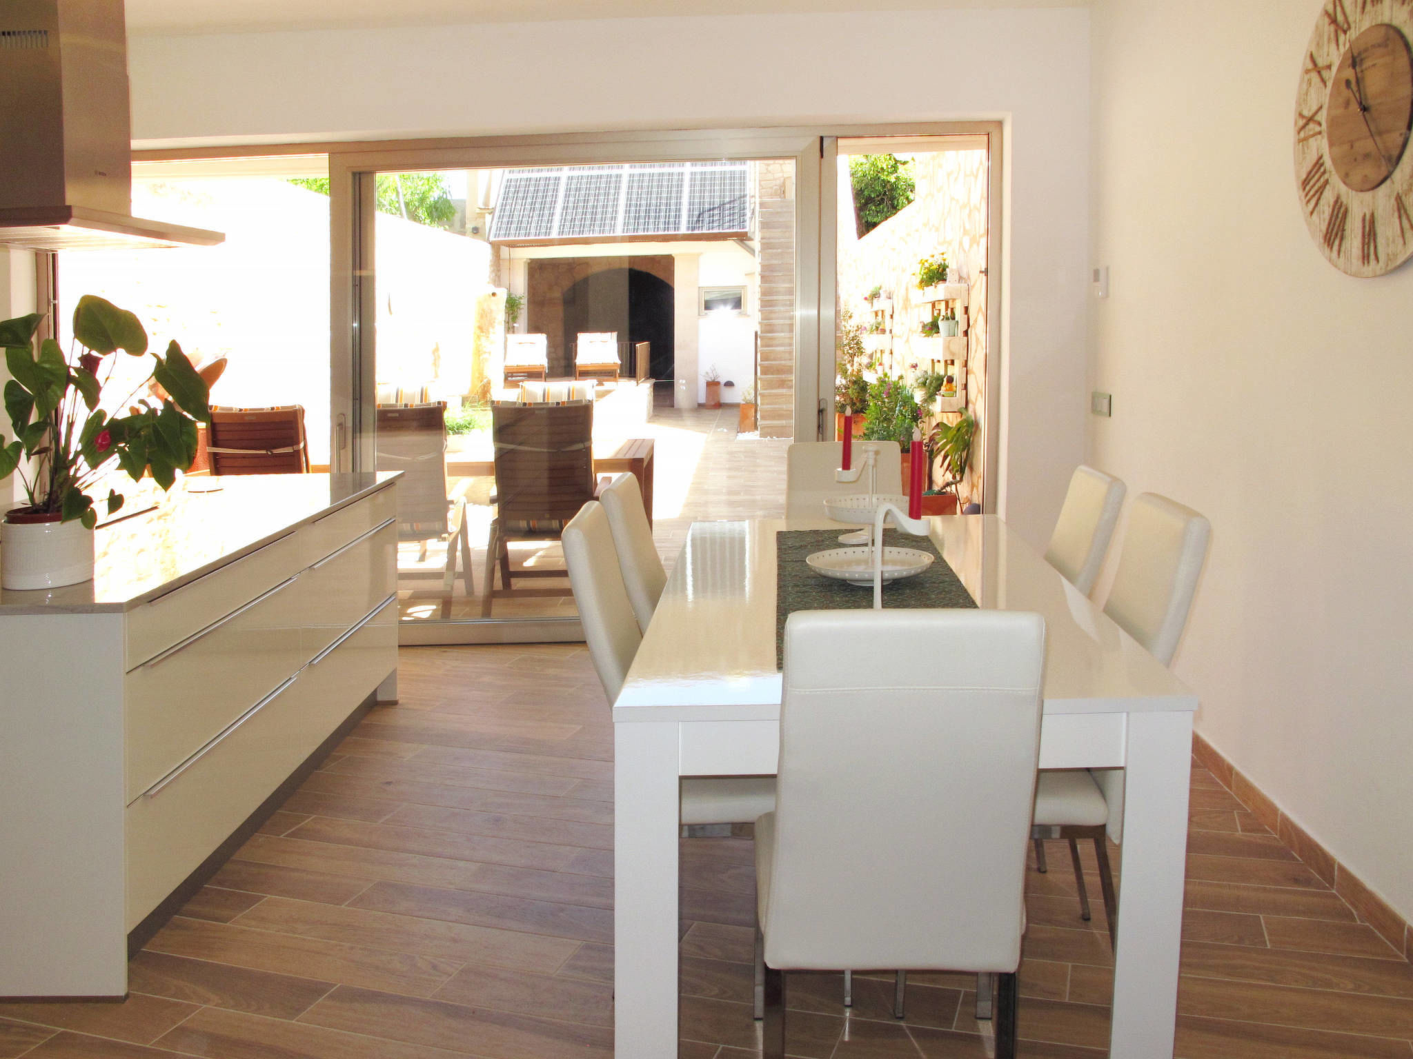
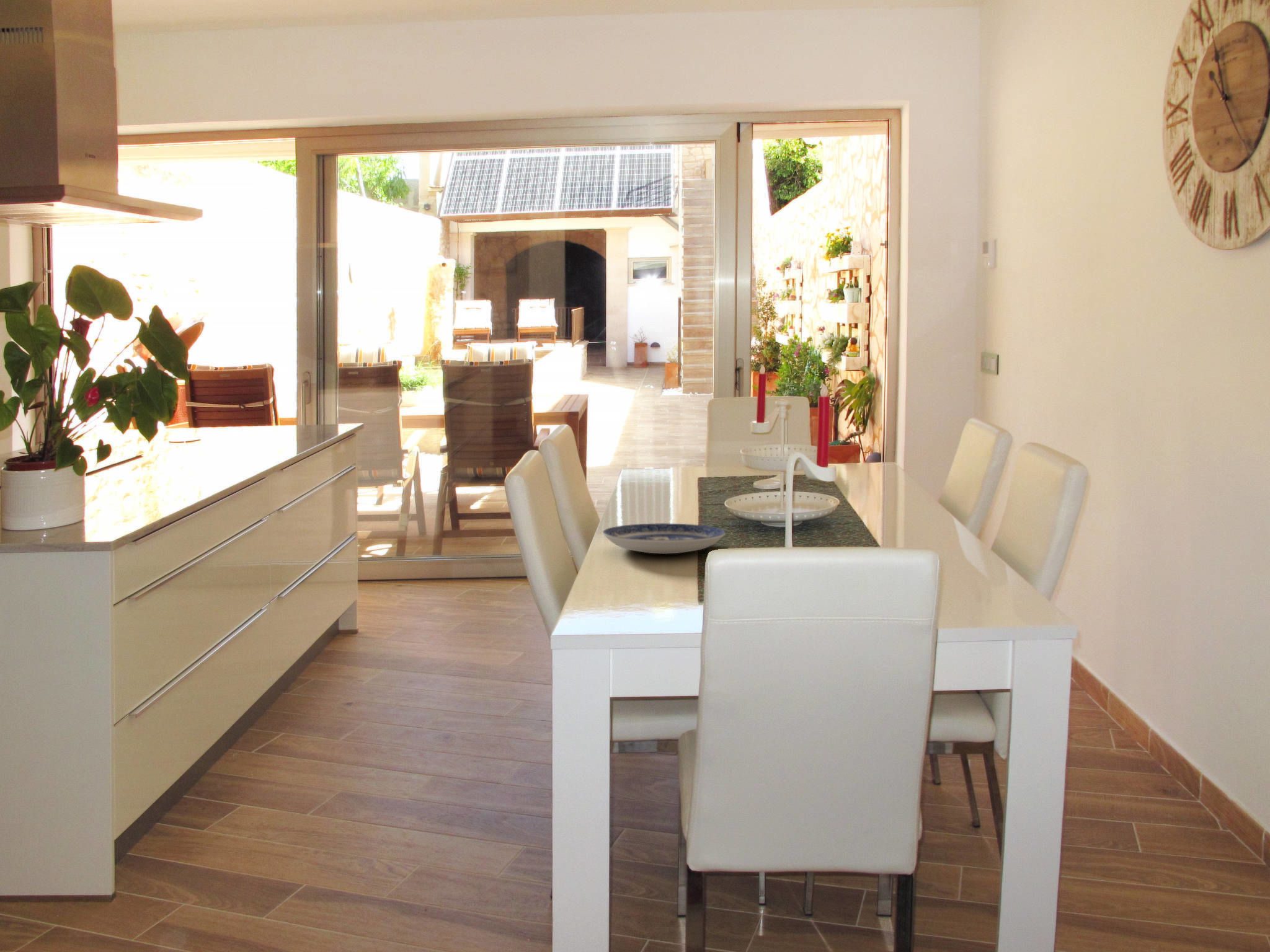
+ plate (664, 540)
